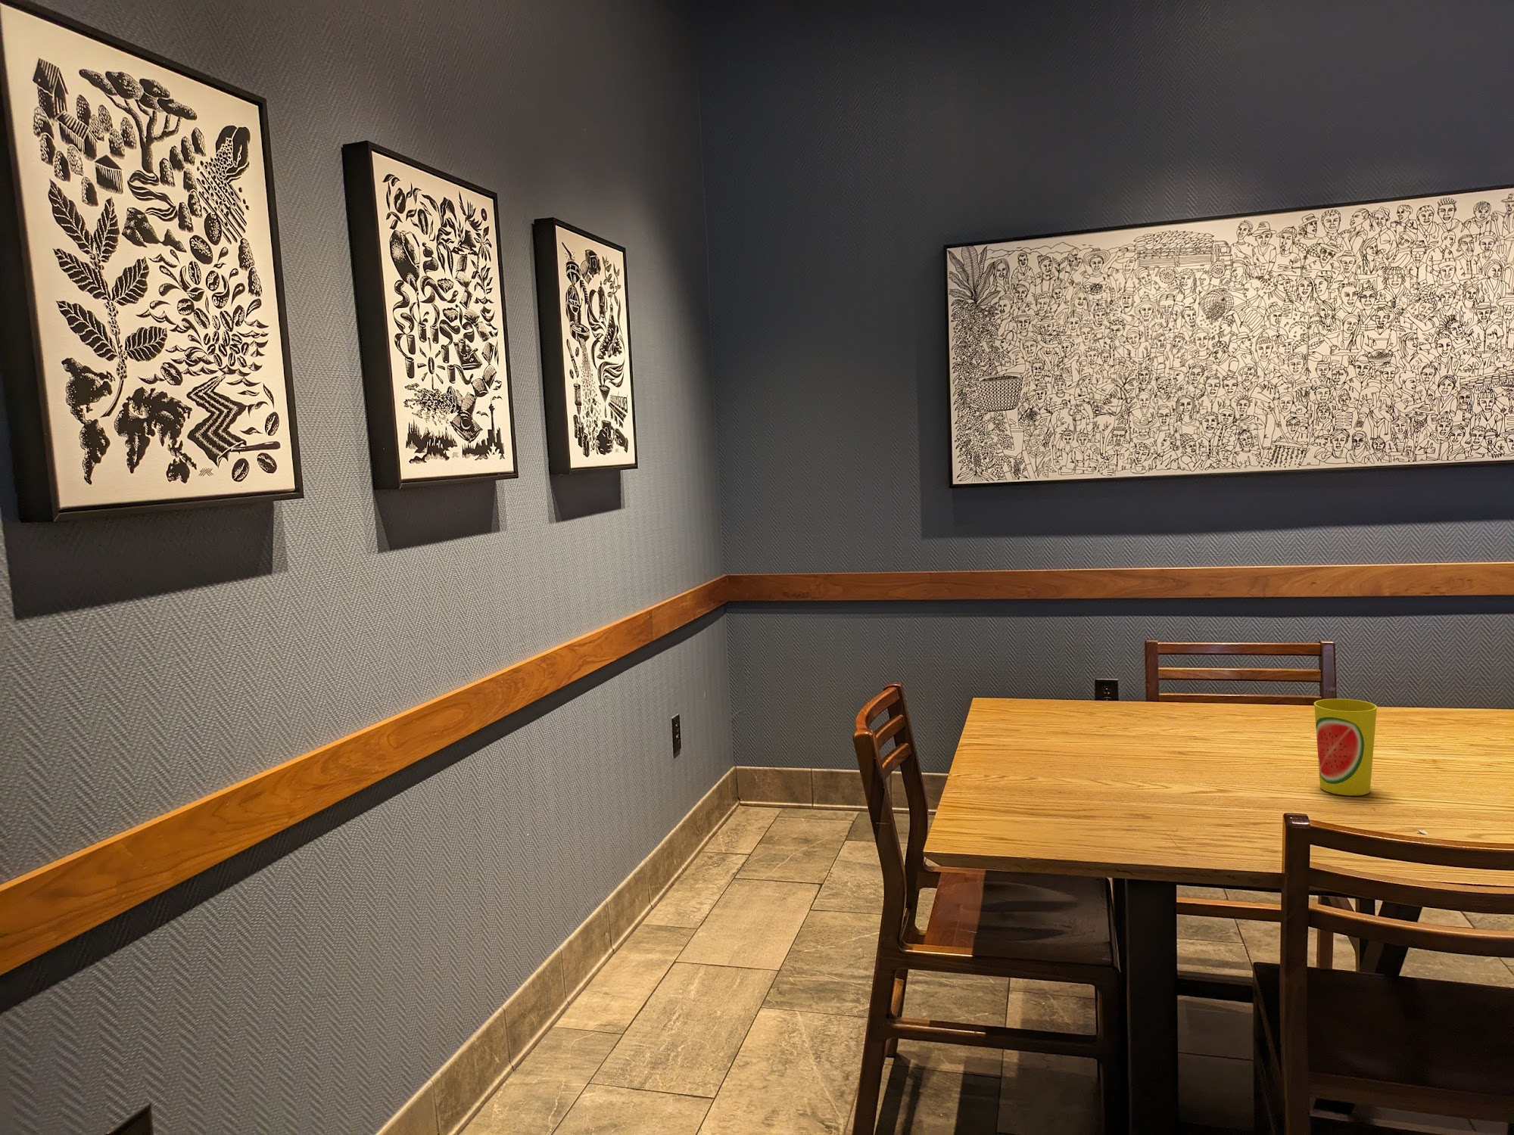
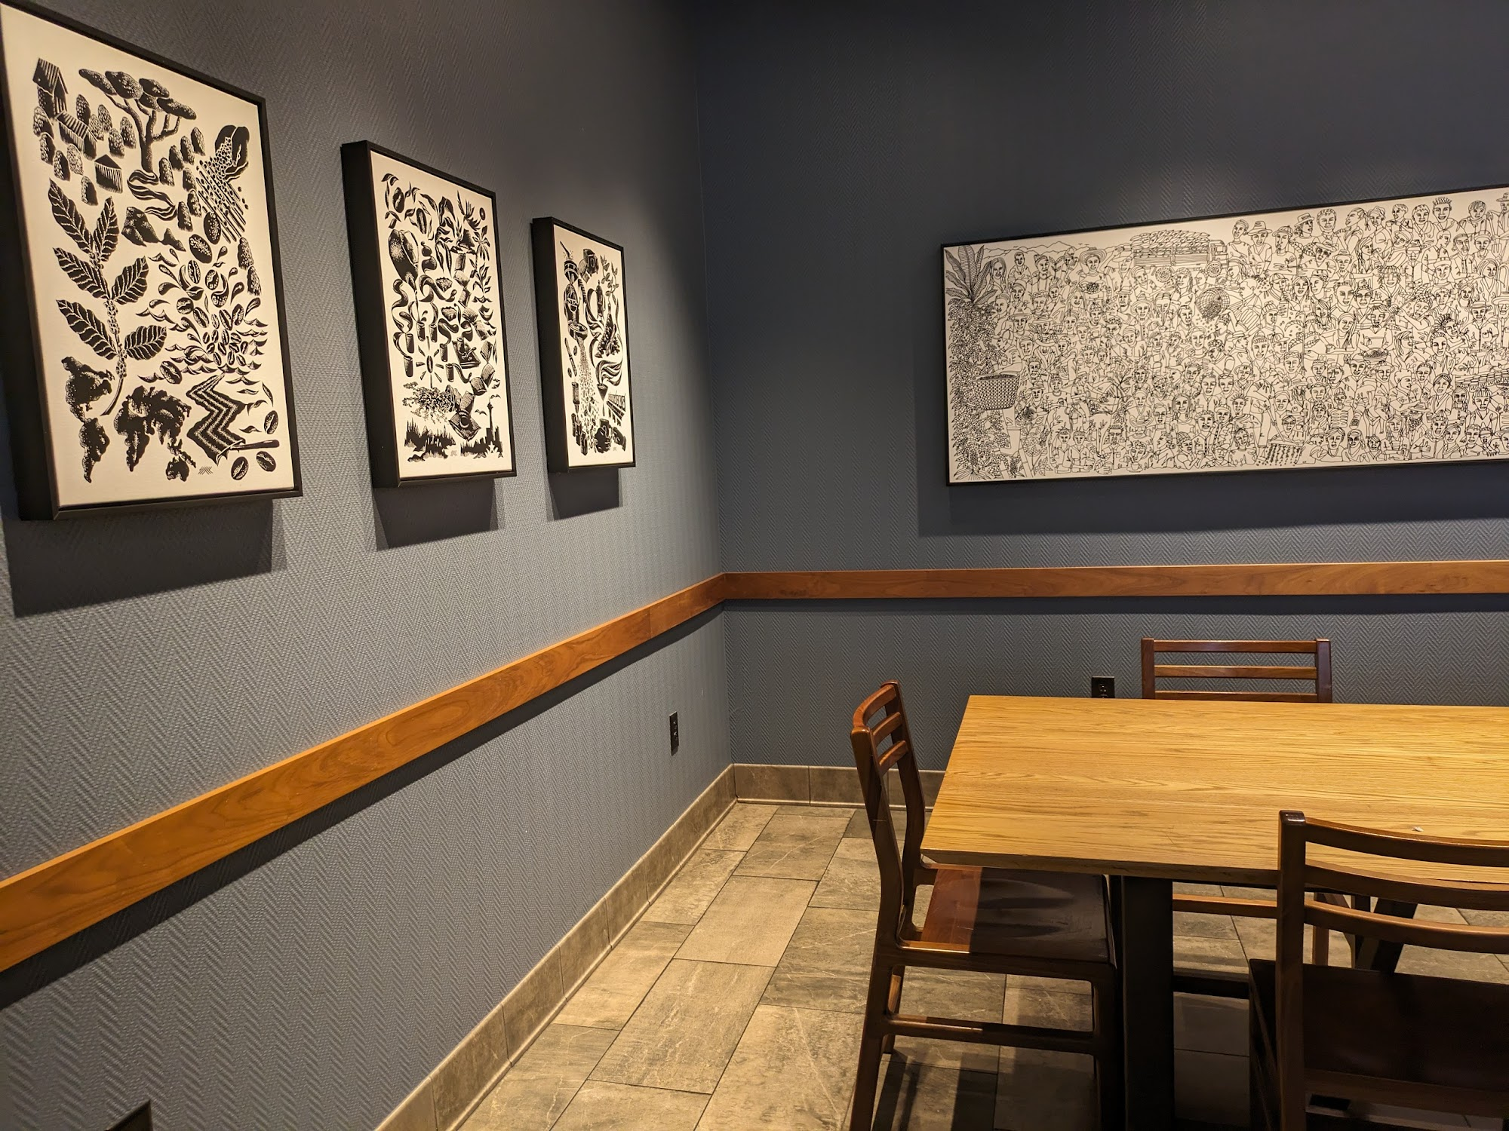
- cup (1345, 746)
